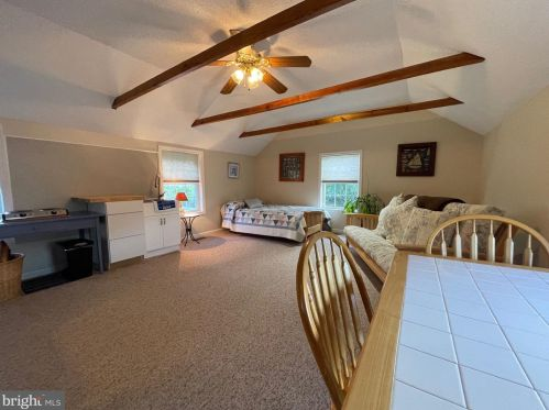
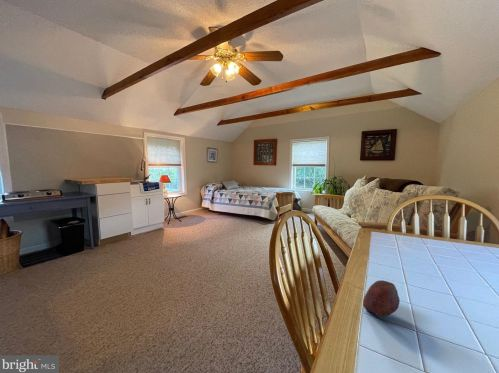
+ apple (380, 297)
